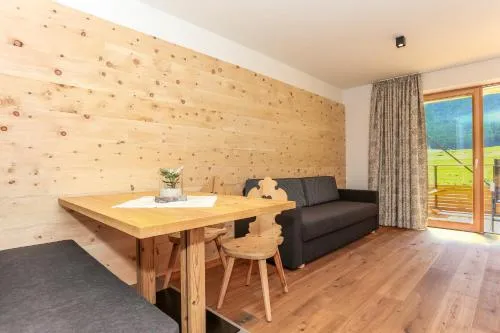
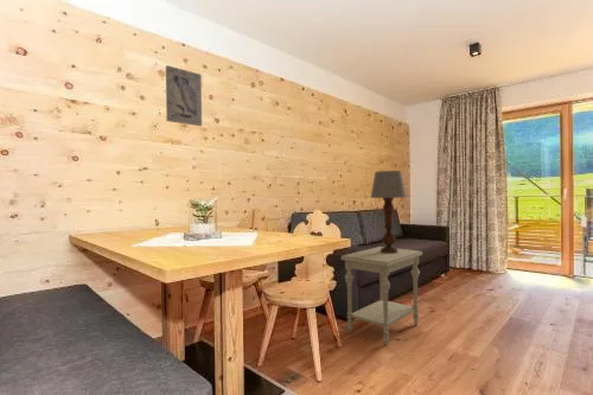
+ side table (383, 291)
+ wall art (184, 96)
+ table lamp (388, 211)
